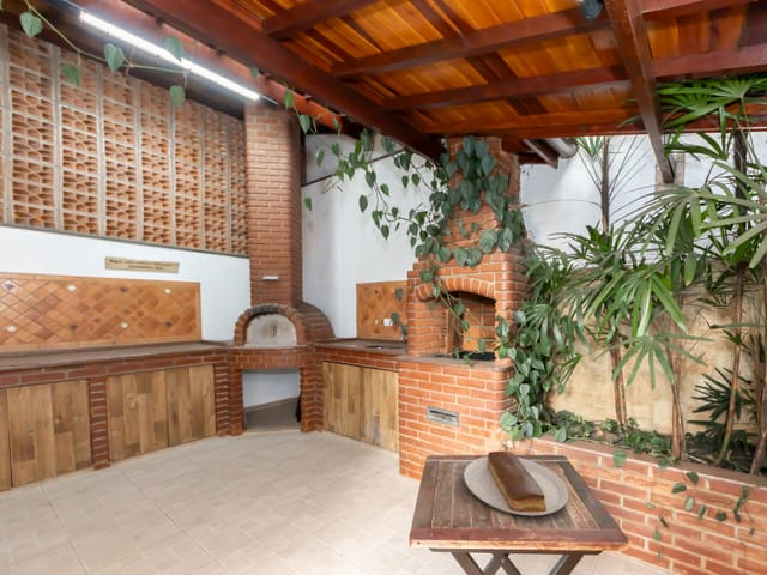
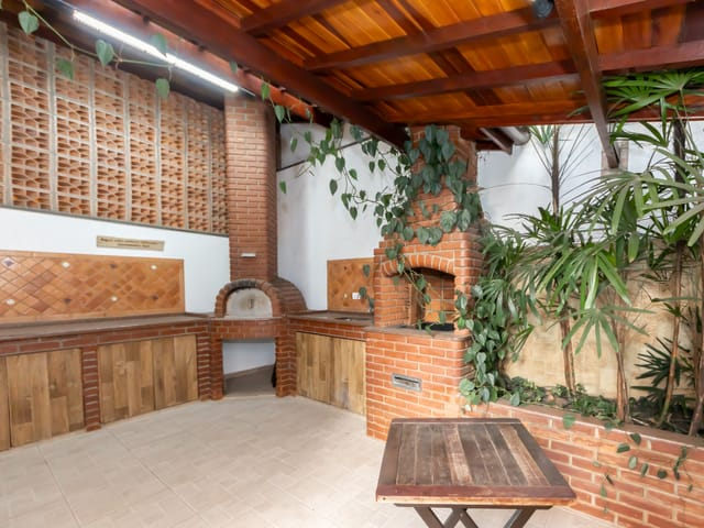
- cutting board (513, 478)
